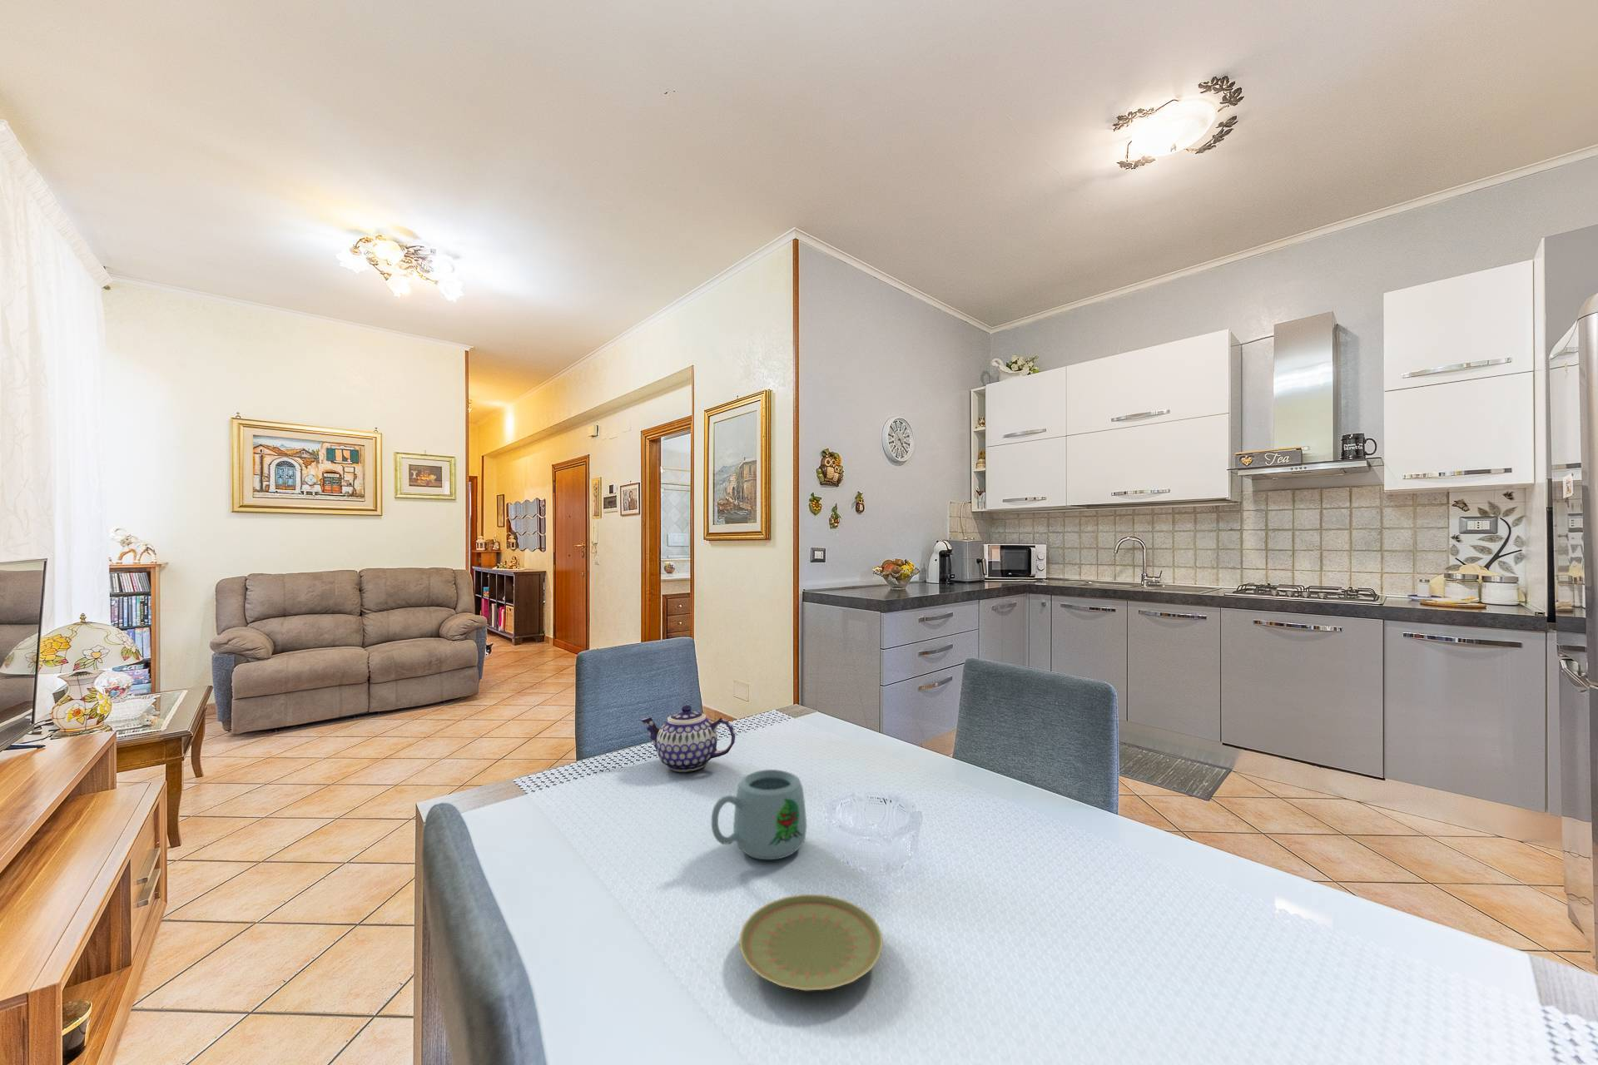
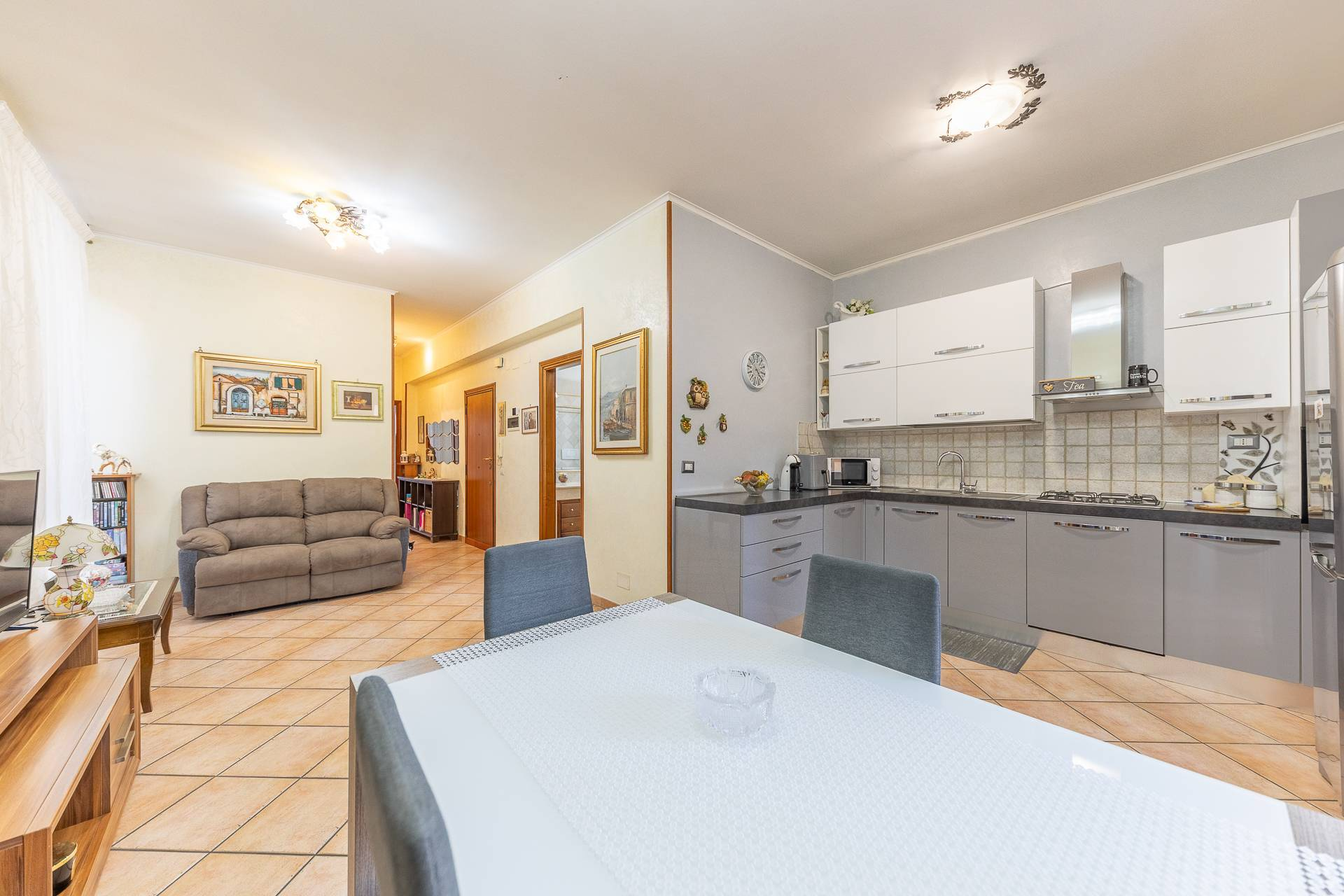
- plate (811, 945)
- mug (759, 815)
- teapot (687, 735)
